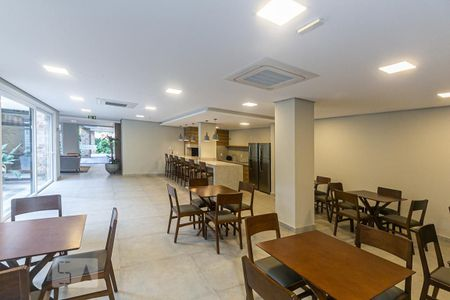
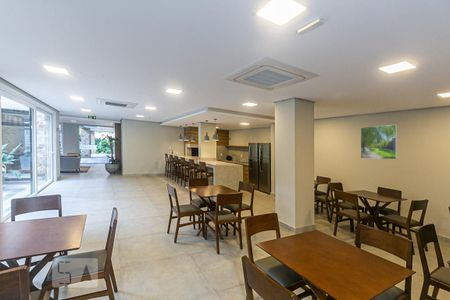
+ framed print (377, 142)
